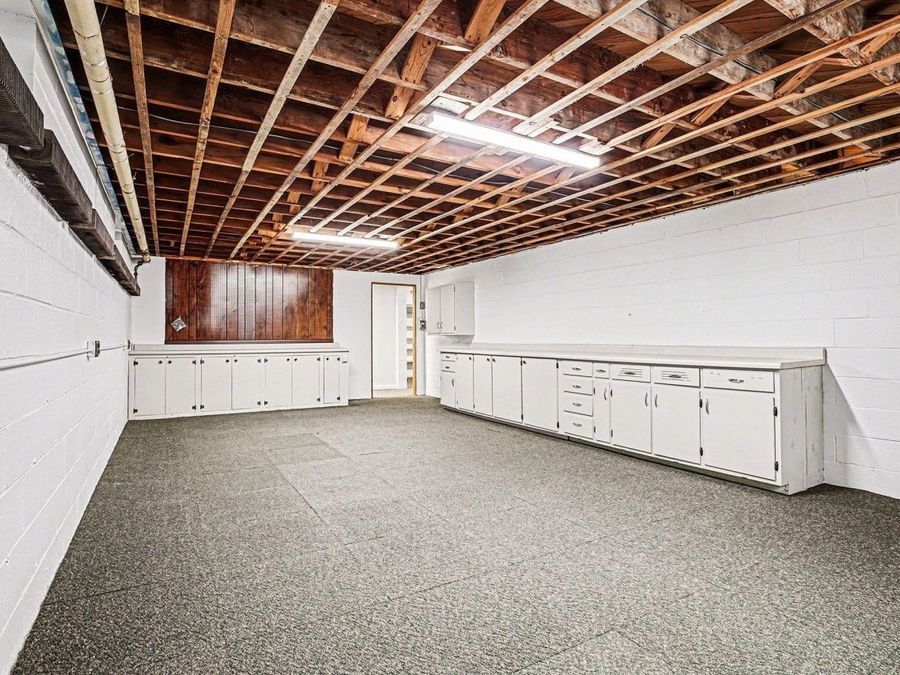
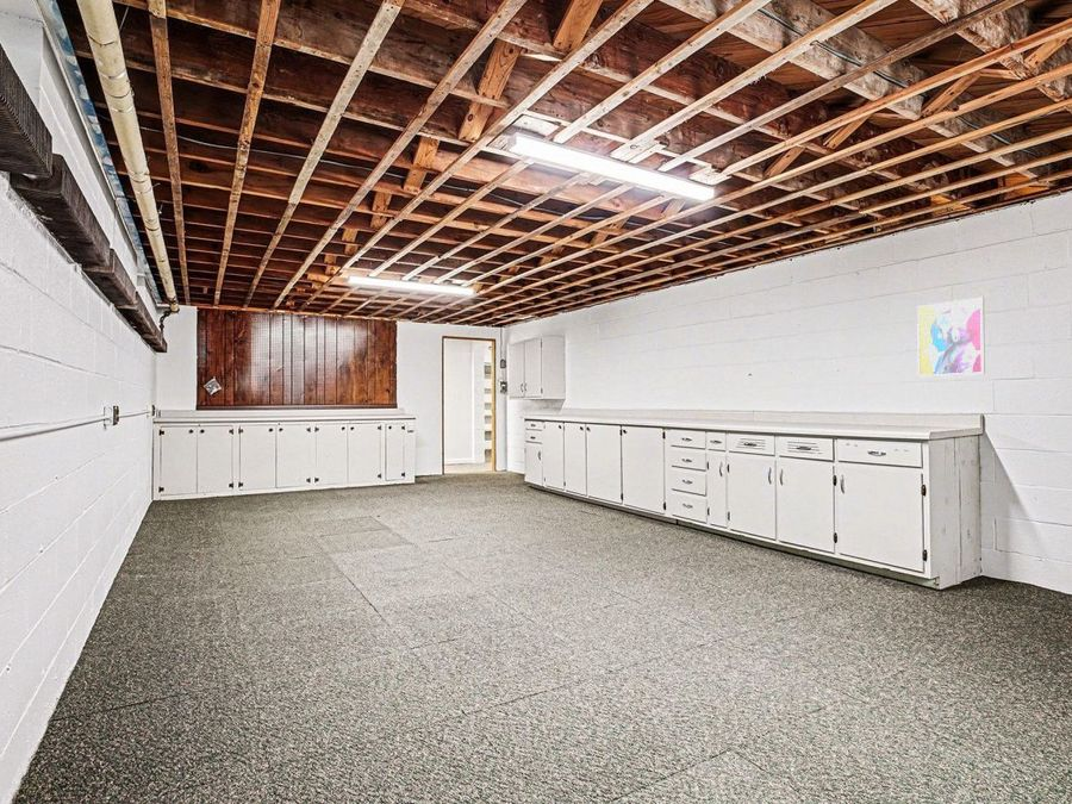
+ wall art (949, 338)
